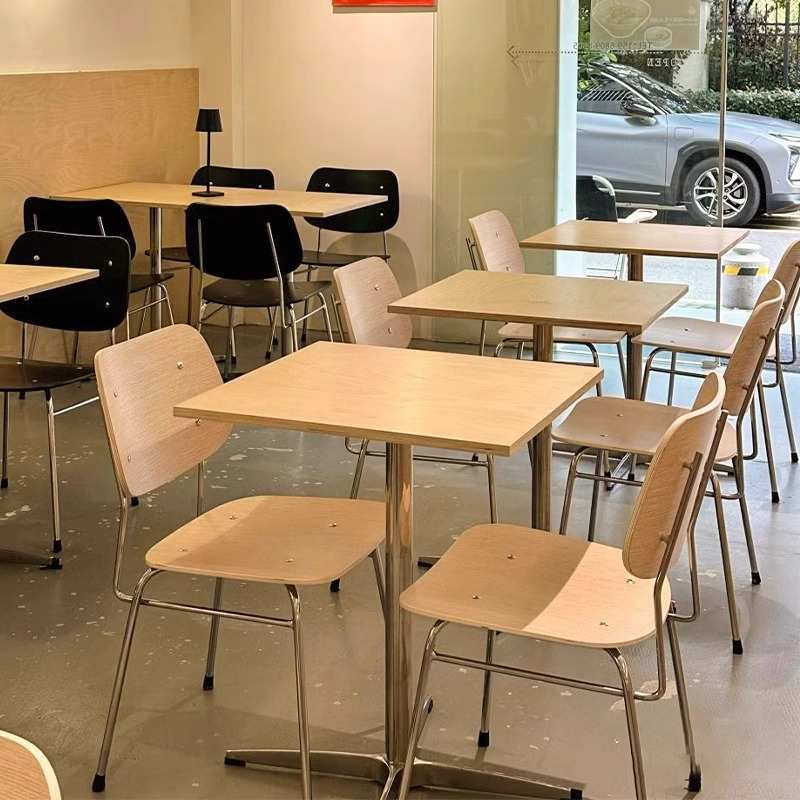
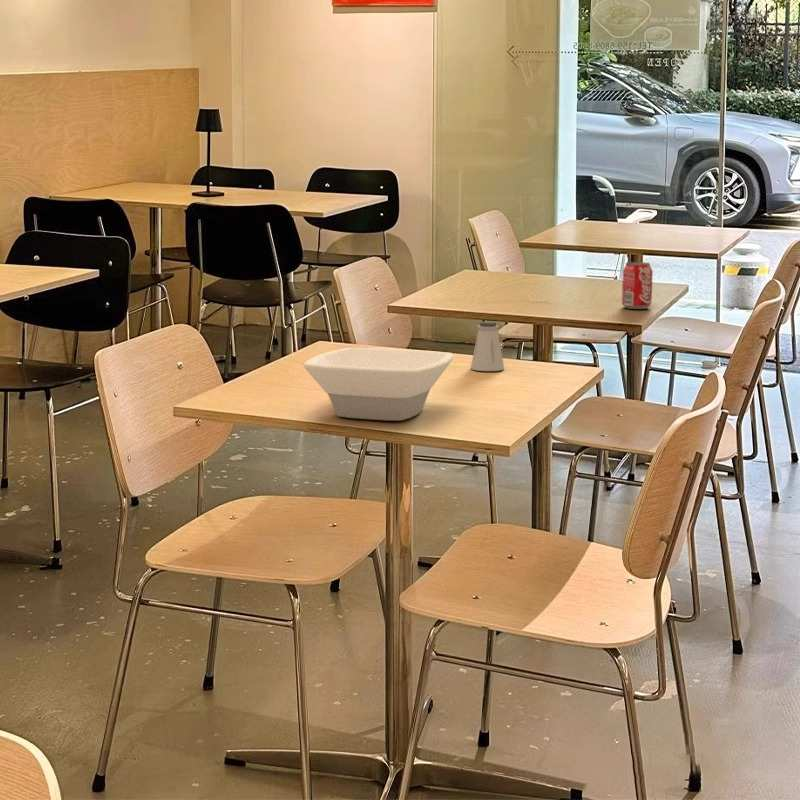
+ beverage can (637, 285)
+ saltshaker (487, 345)
+ bowl (380, 385)
